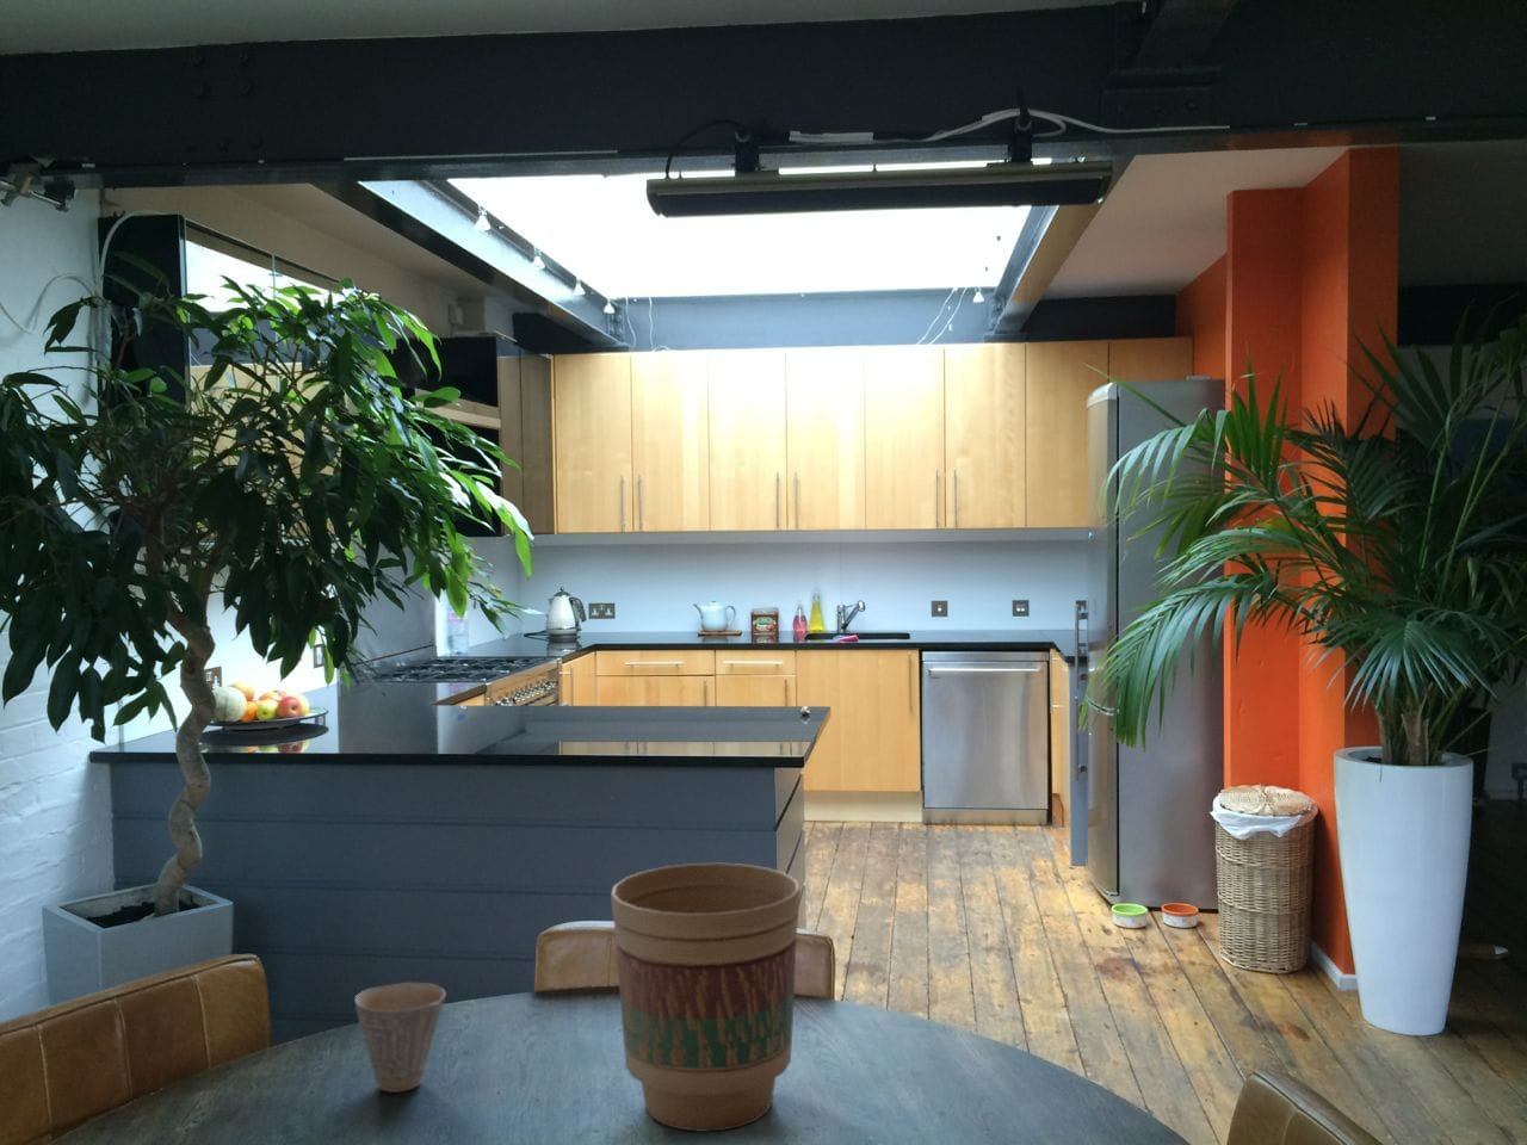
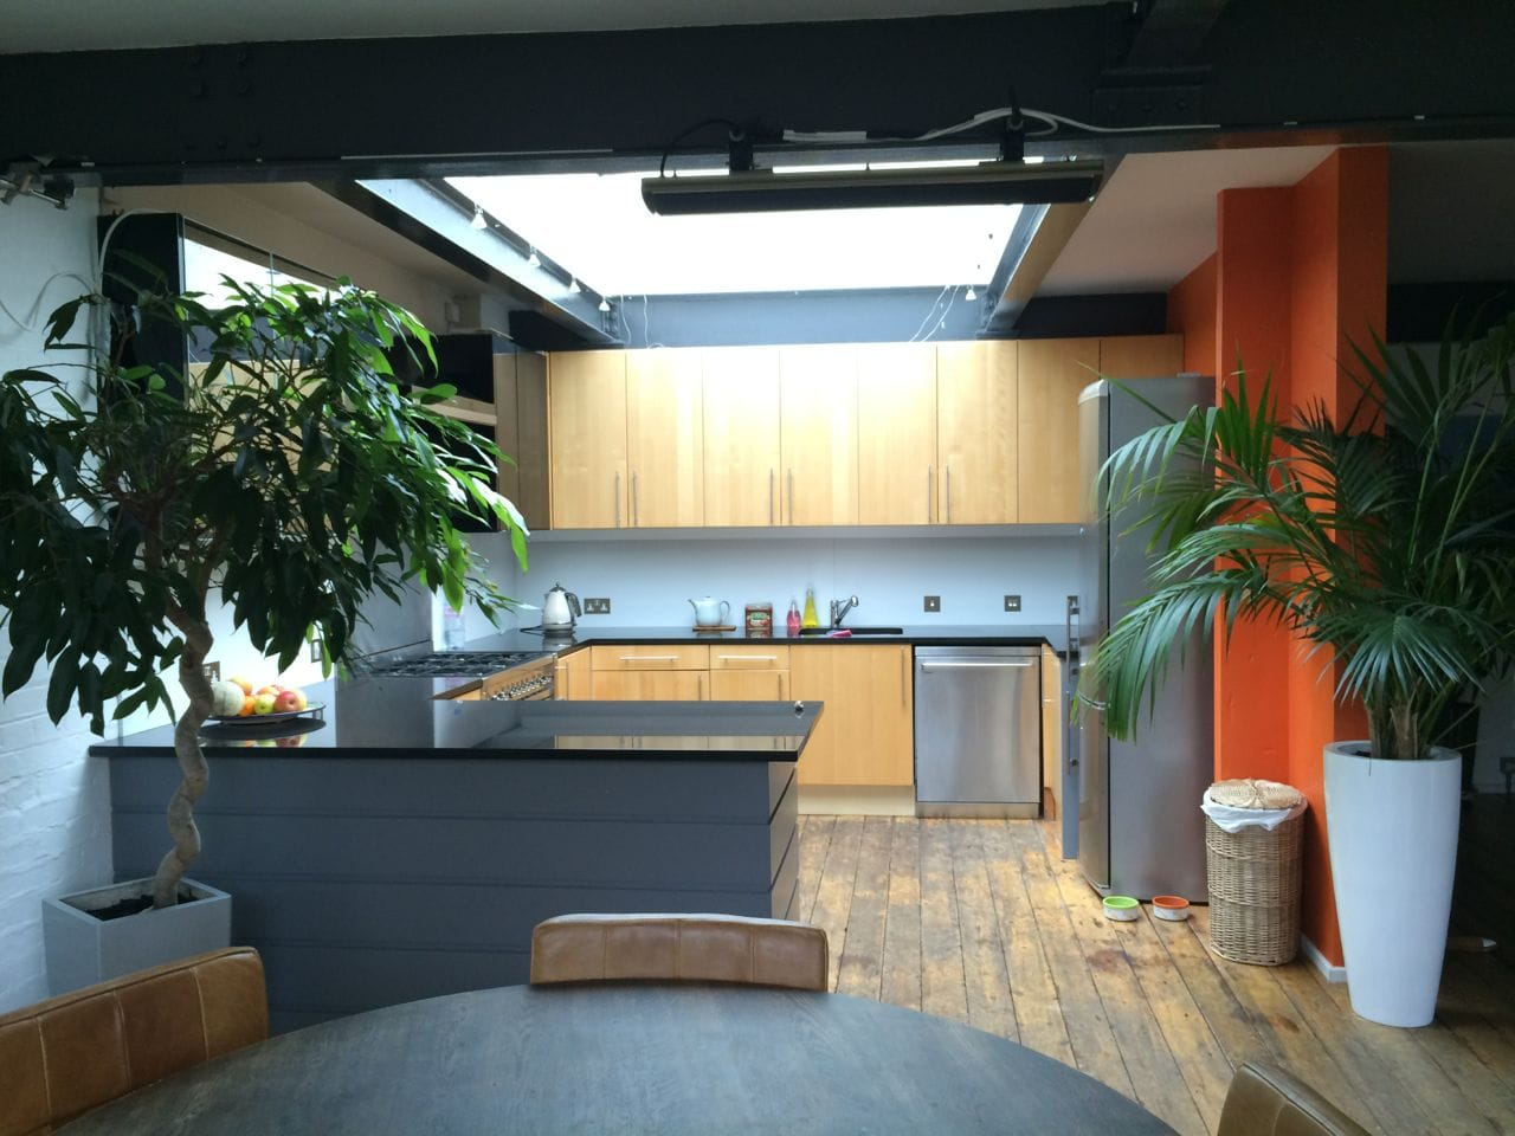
- flower pot (707, 993)
- cup (400, 1038)
